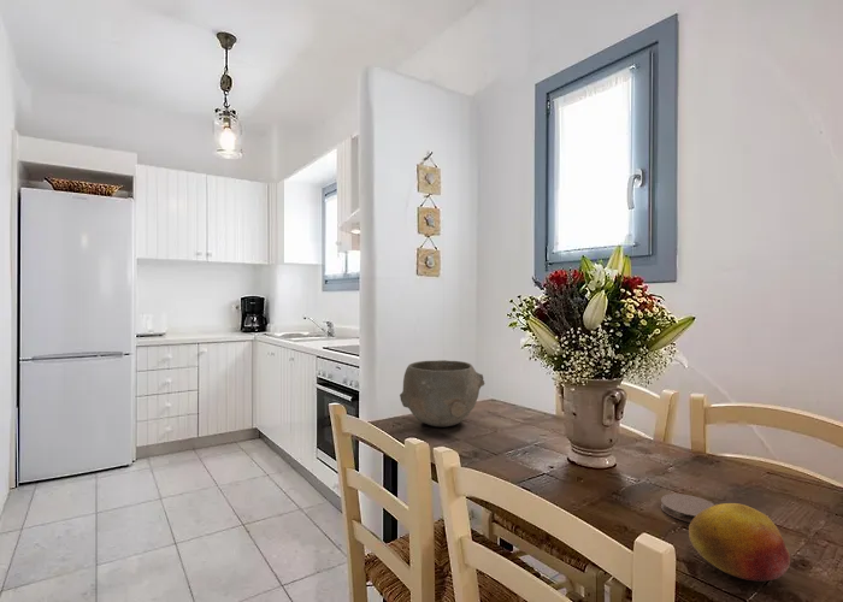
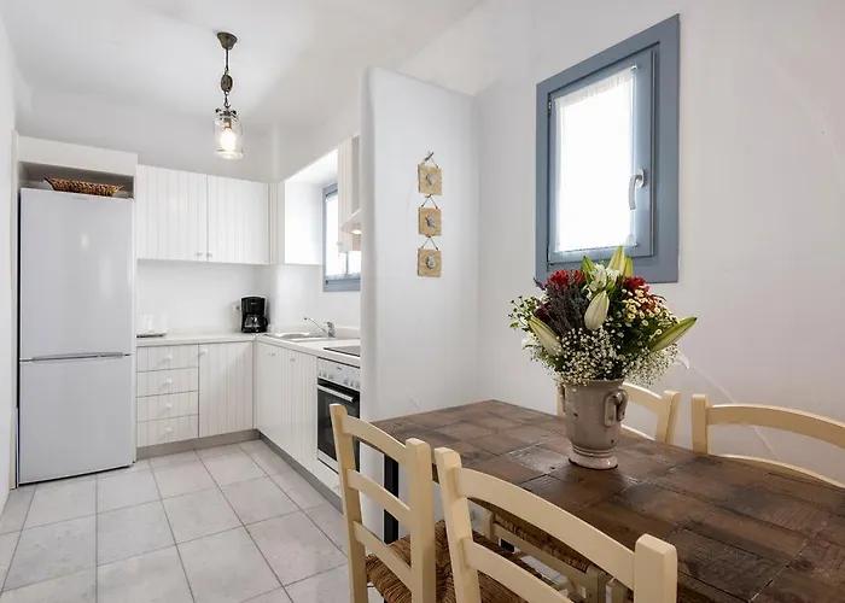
- fruit (737, 537)
- bowl (441, 393)
- coaster (689, 508)
